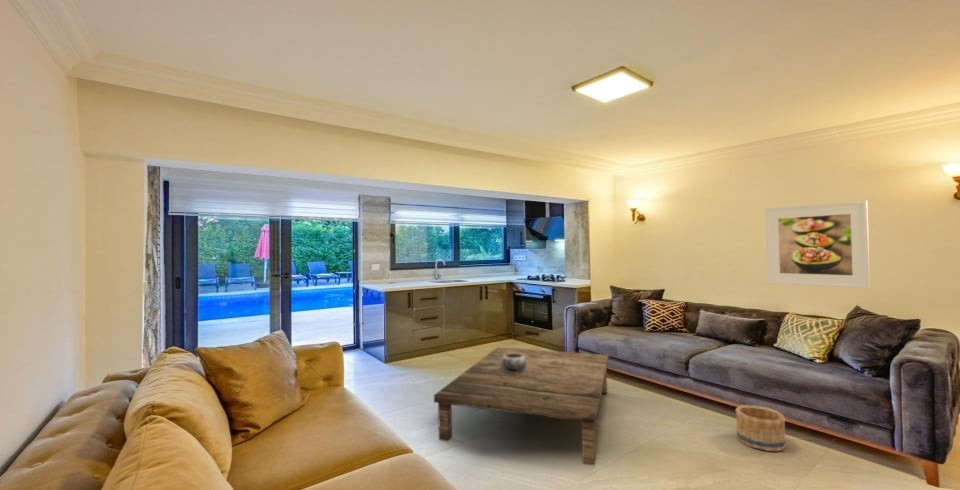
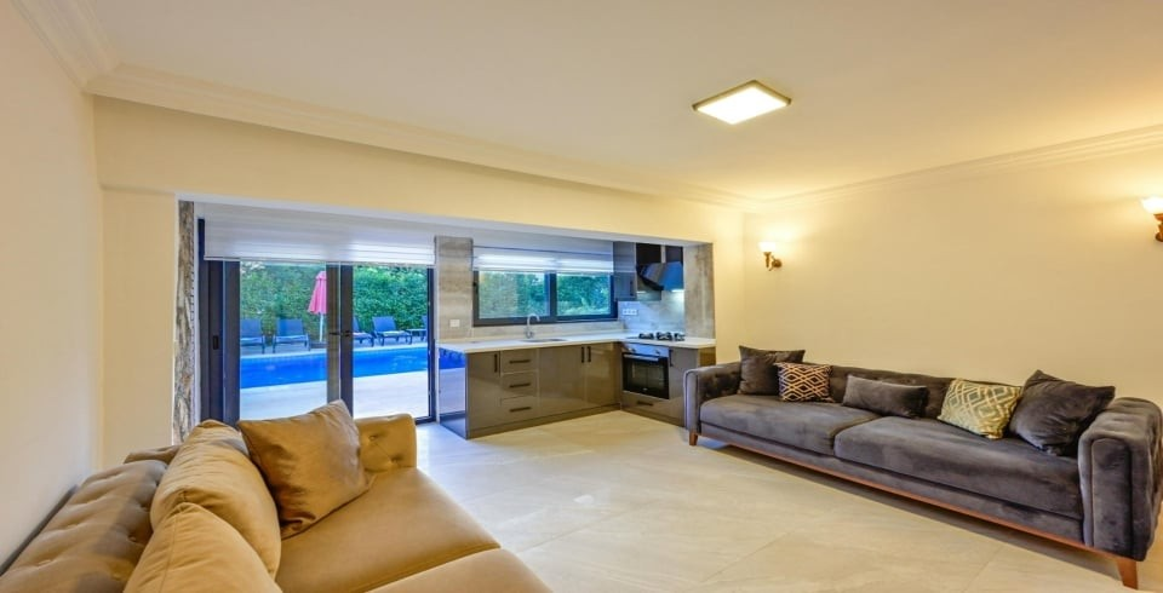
- basket (760, 427)
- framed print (813, 245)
- decorative bowl (514, 362)
- coffee table (534, 392)
